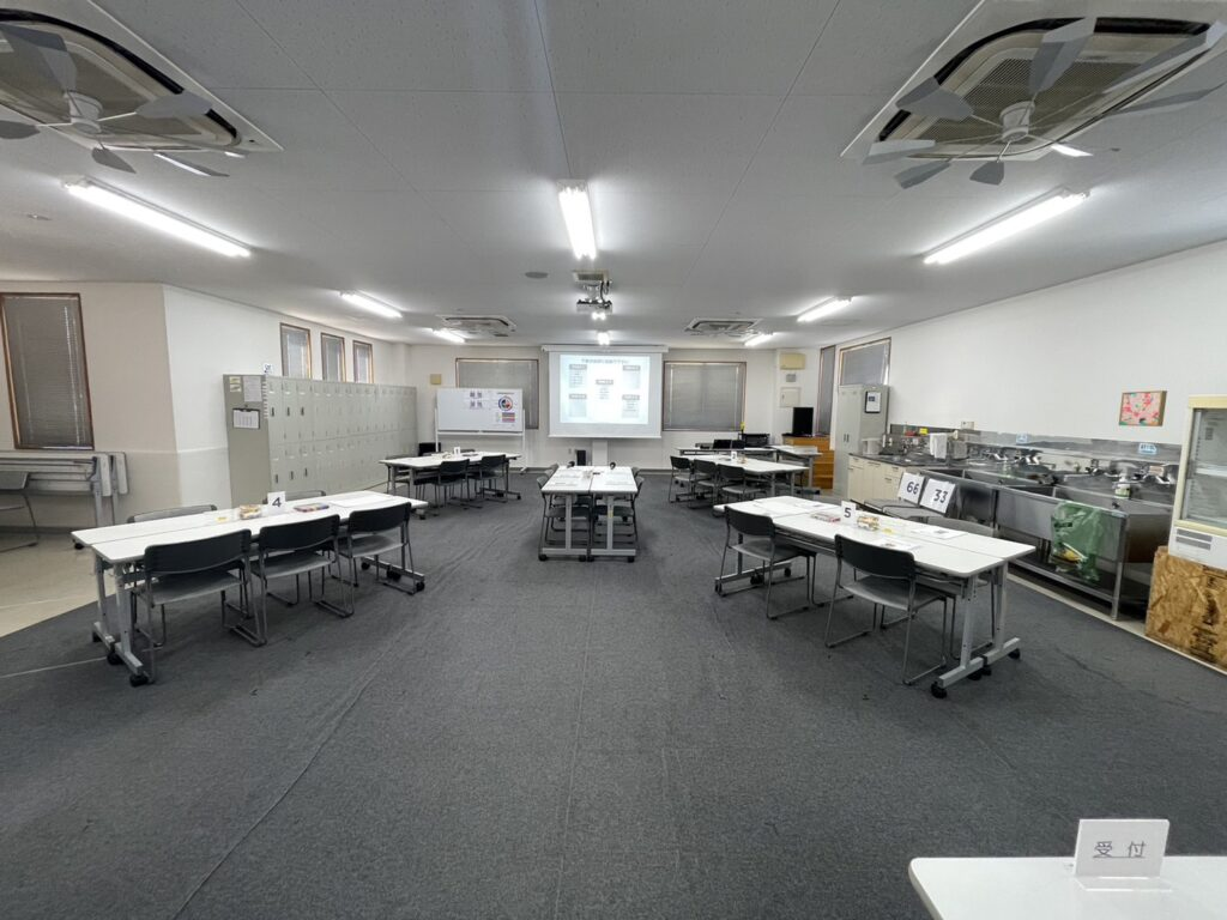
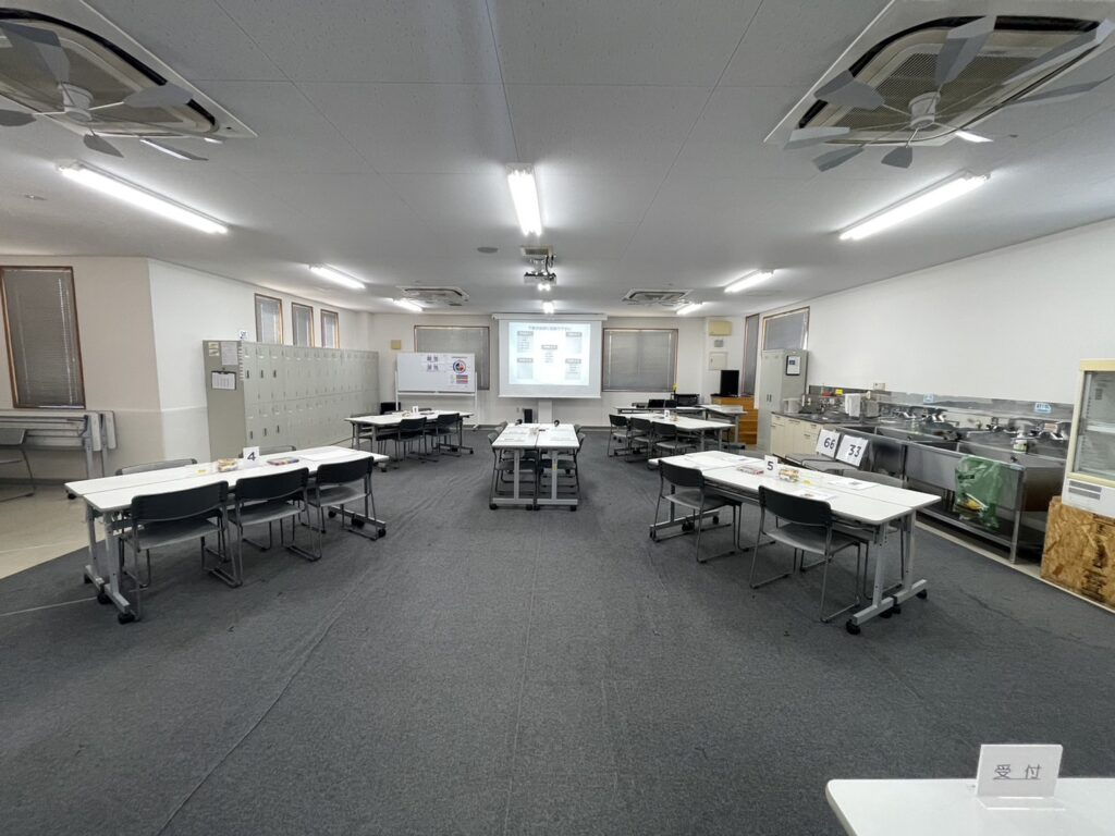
- wall art (1141, 408)
